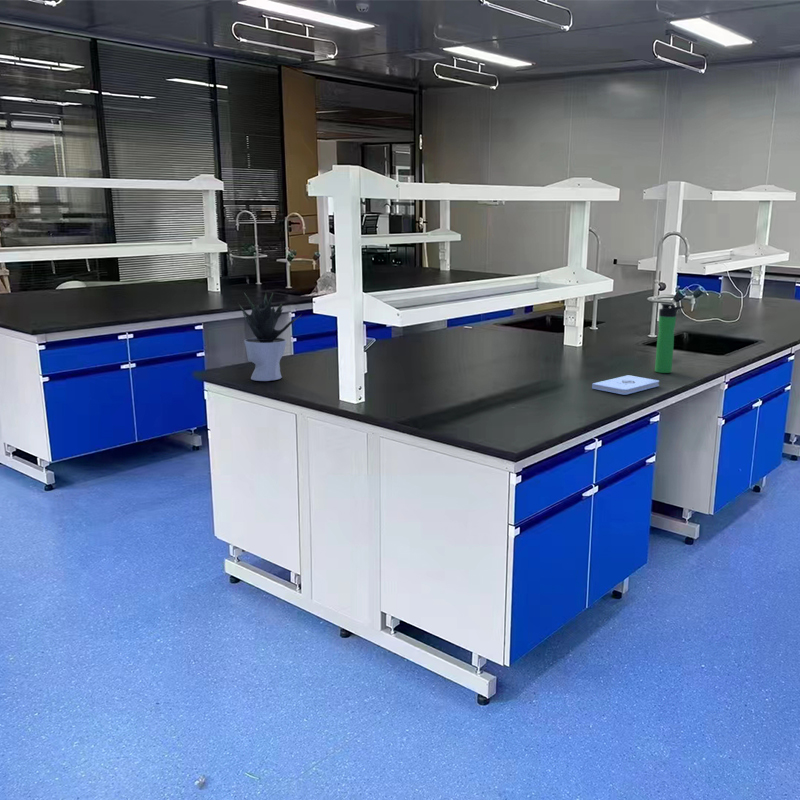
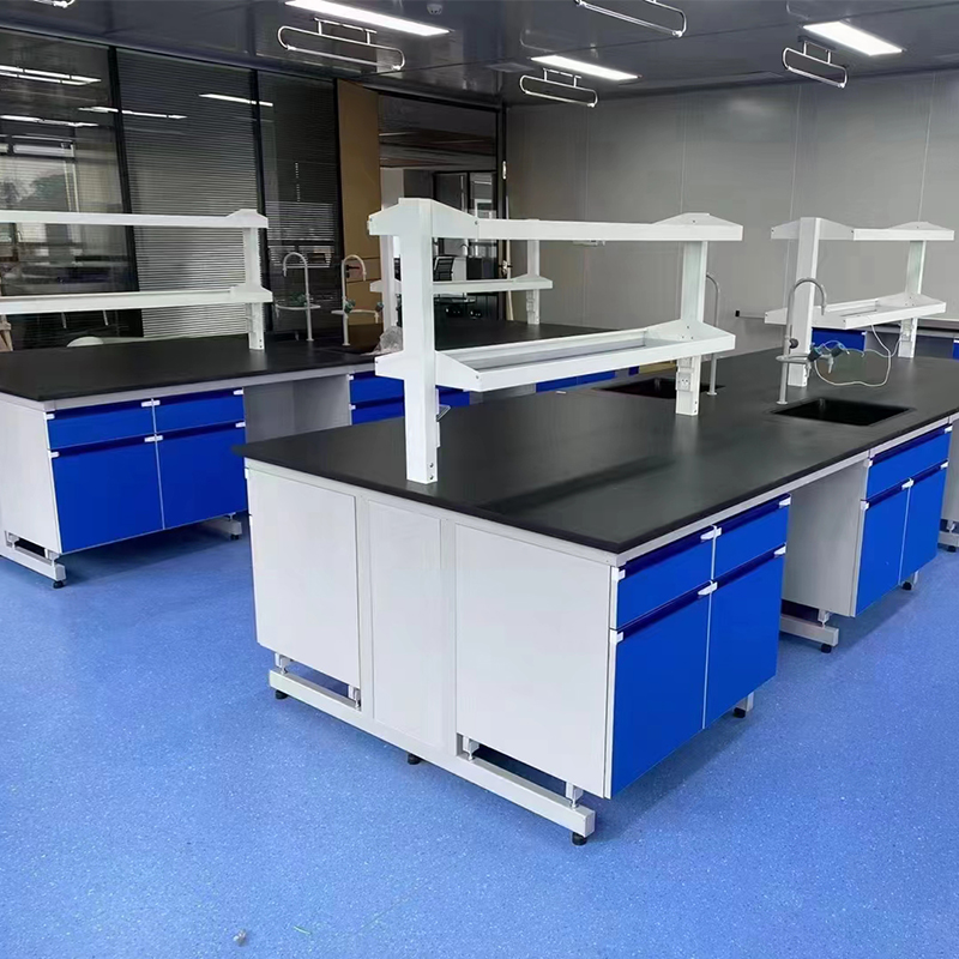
- potted plant (261, 335)
- bottle (668, 338)
- notepad (626, 384)
